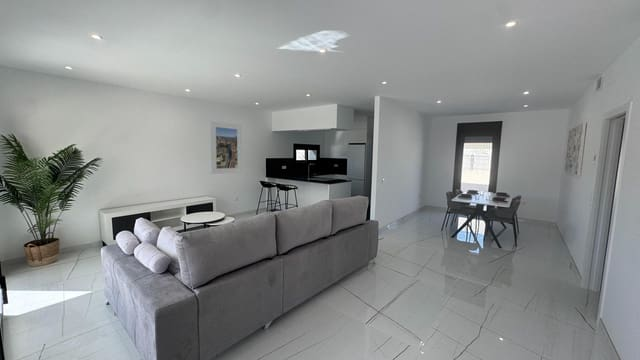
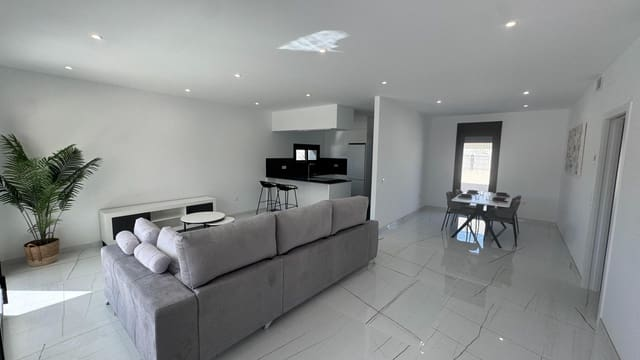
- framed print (226, 148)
